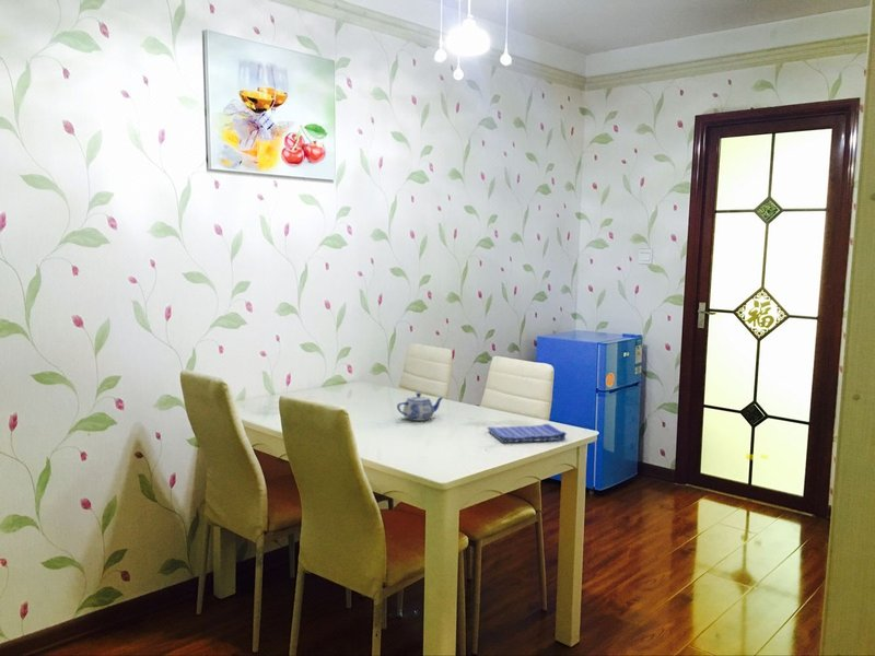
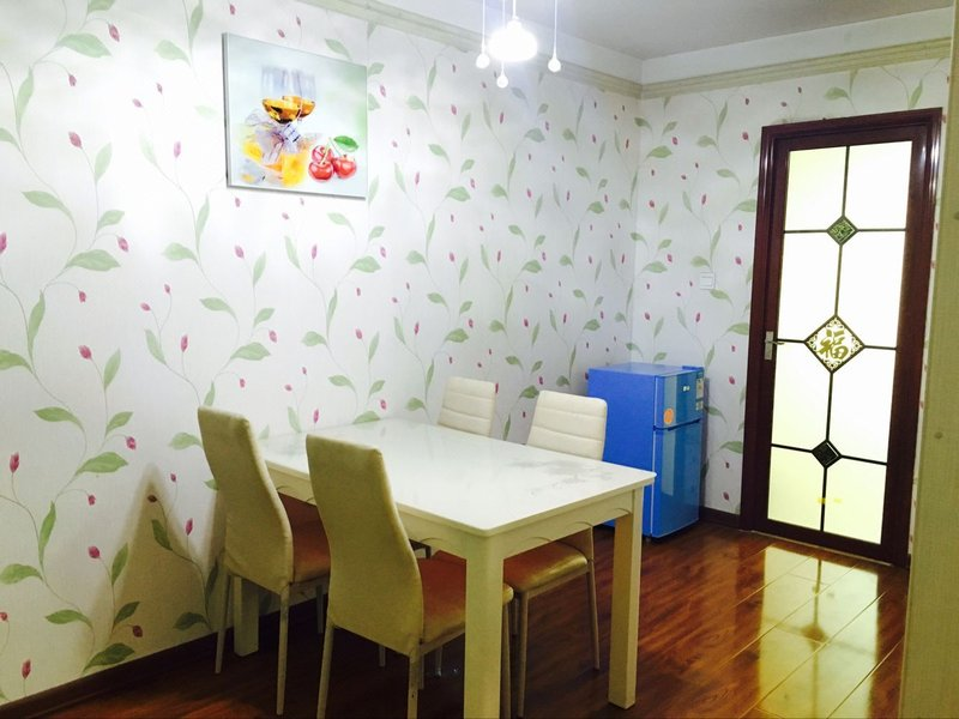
- teapot (420, 406)
- dish towel (526, 431)
